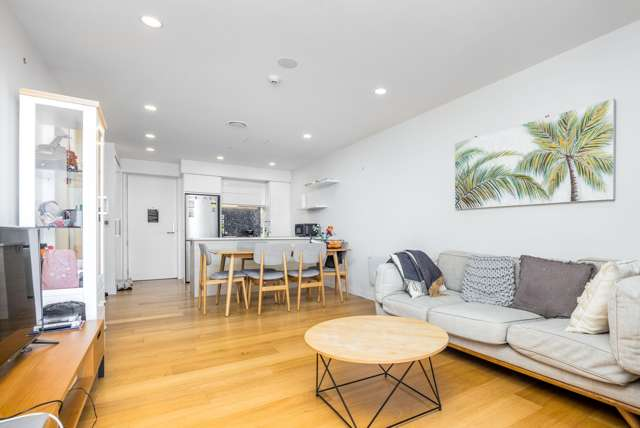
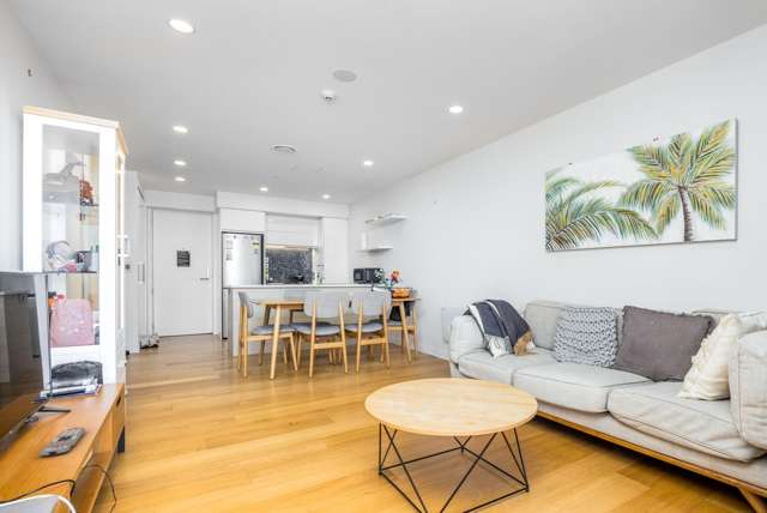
+ remote control (65, 440)
